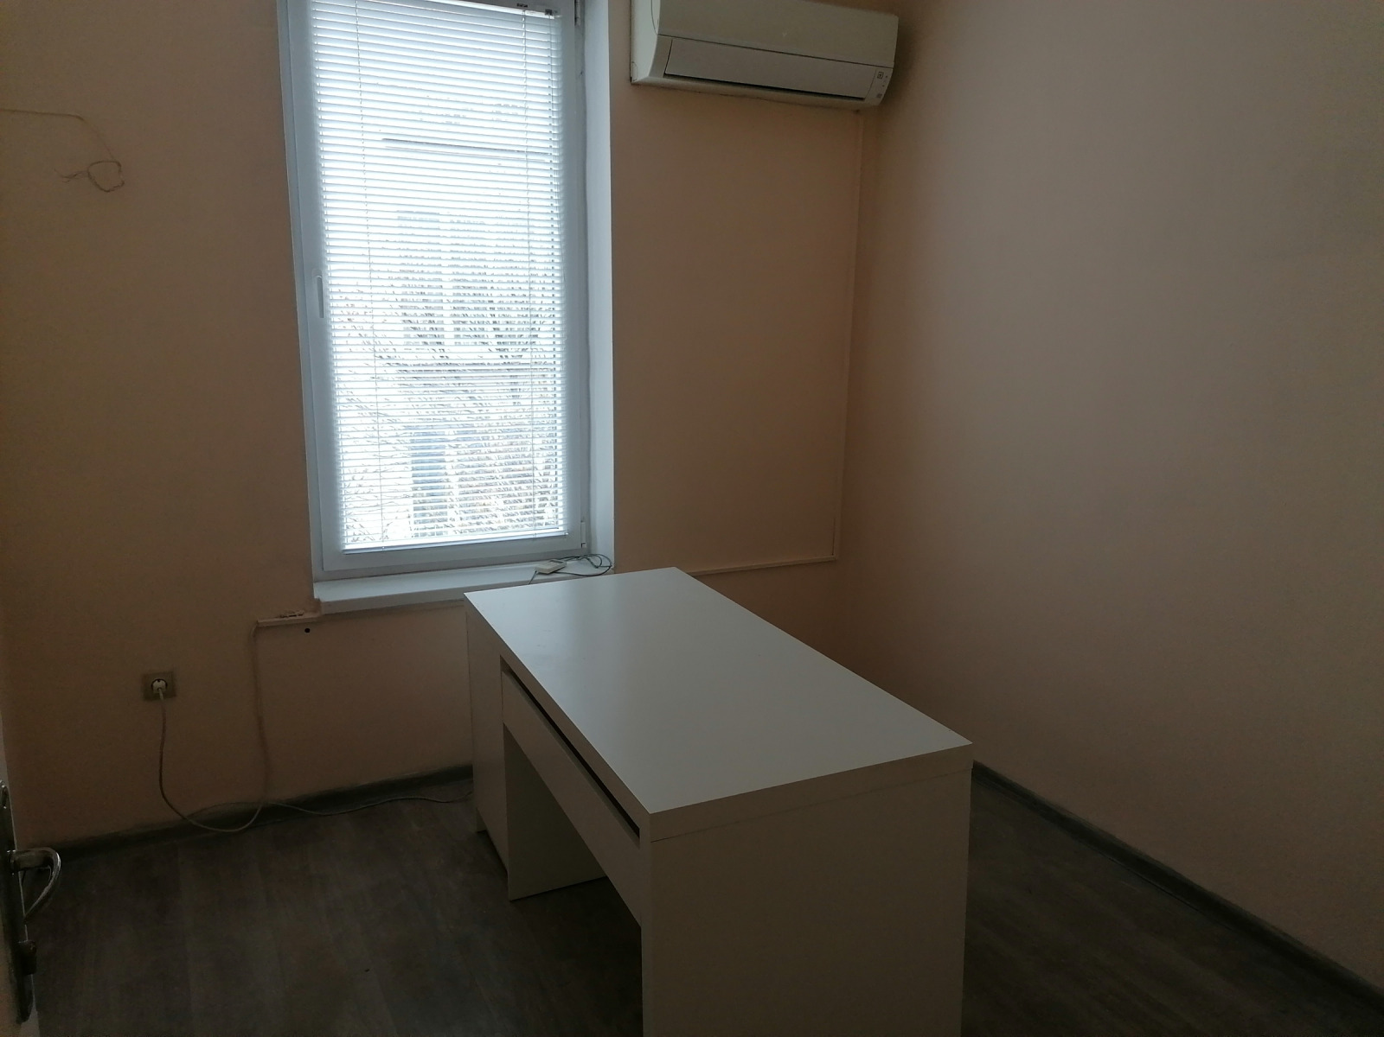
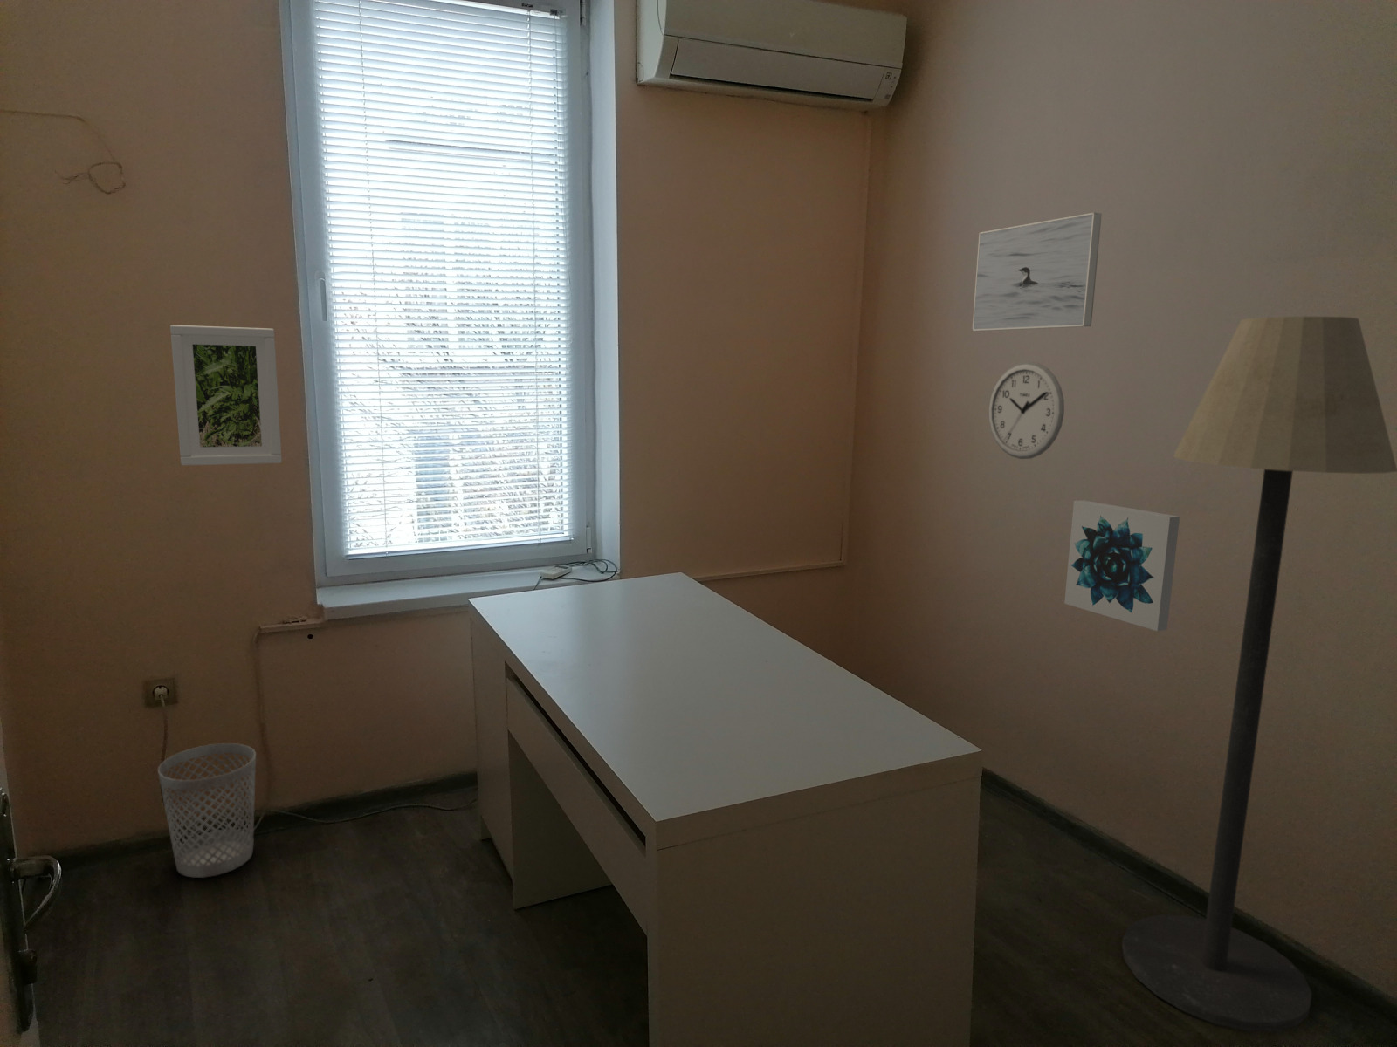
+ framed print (228, 396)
+ wall art (1119, 562)
+ wall clock (1022, 410)
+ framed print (1031, 276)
+ wastebasket (211, 809)
+ floor lamp (1252, 666)
